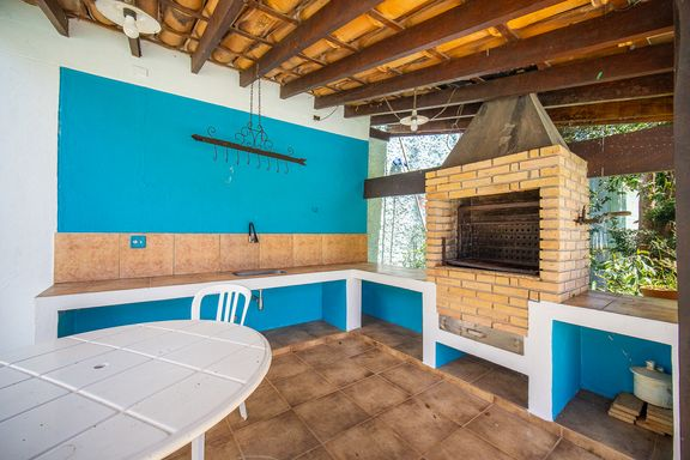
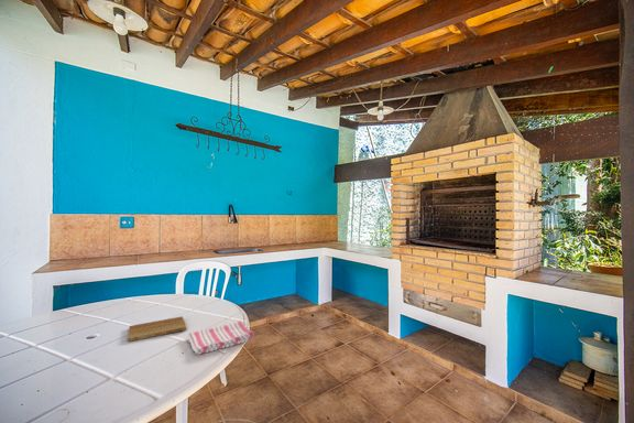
+ cutting board (157, 327)
+ dish towel (220, 335)
